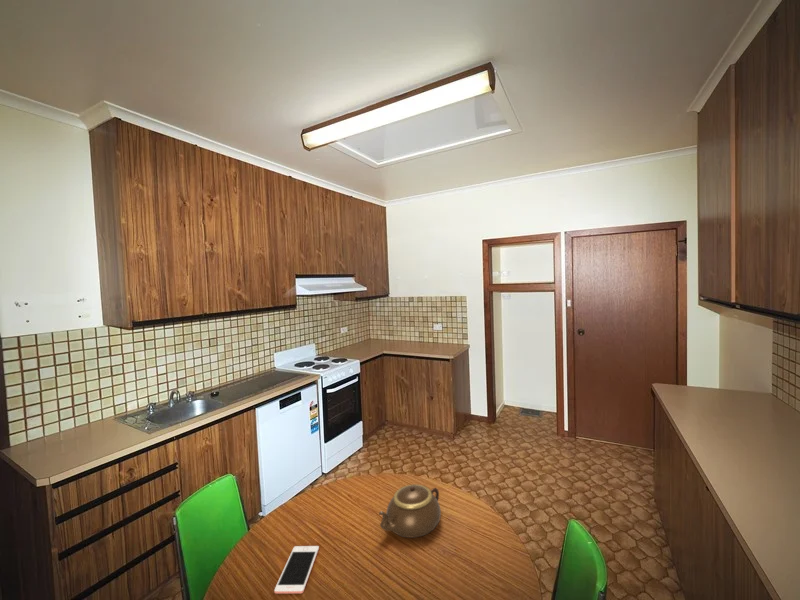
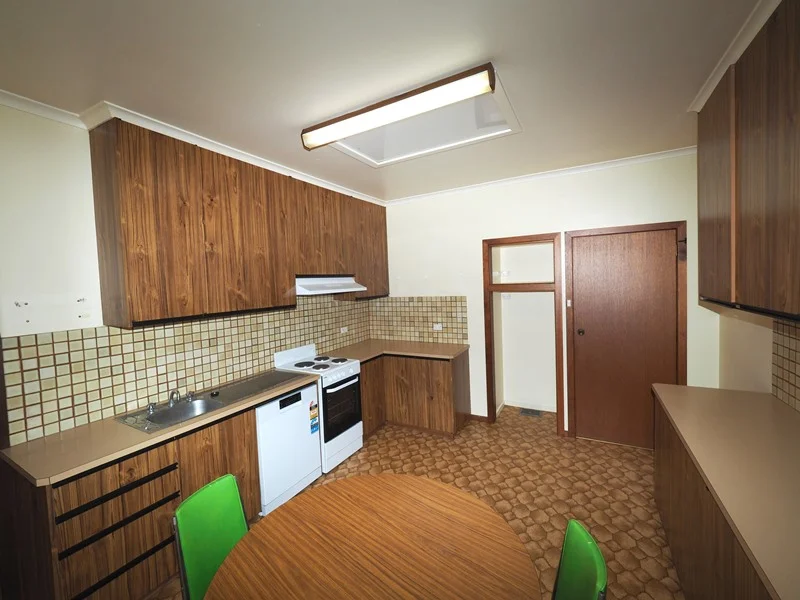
- teapot (412, 506)
- cell phone (298, 567)
